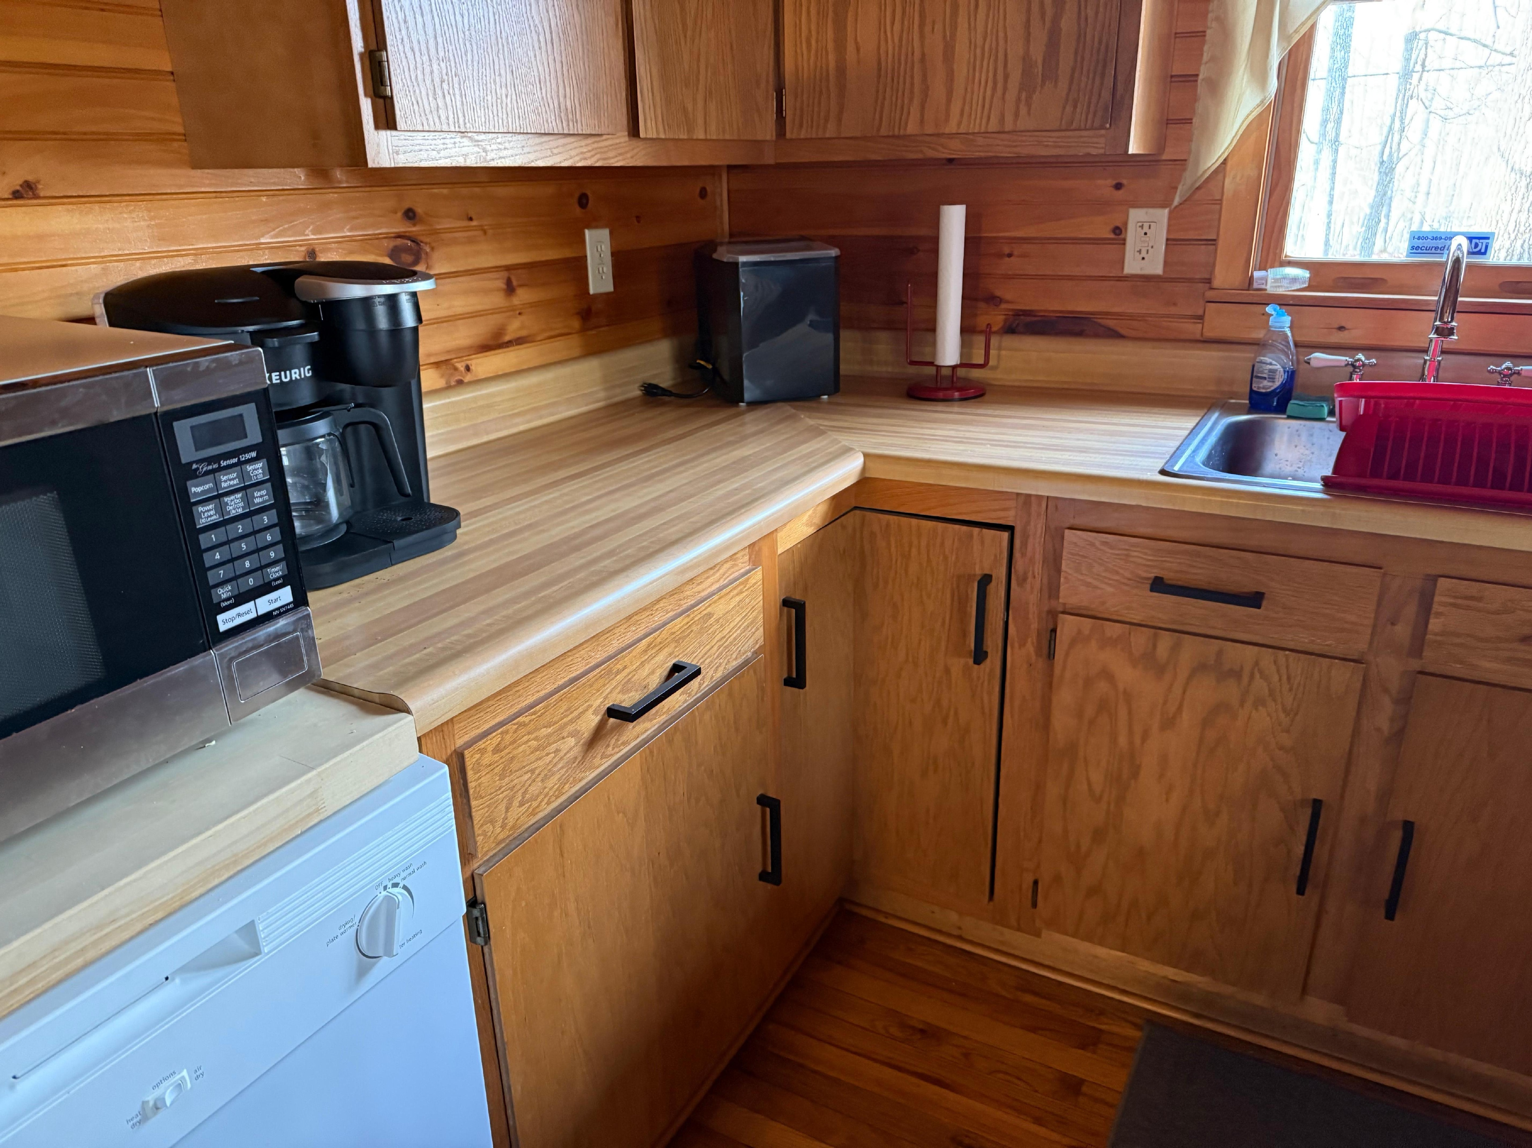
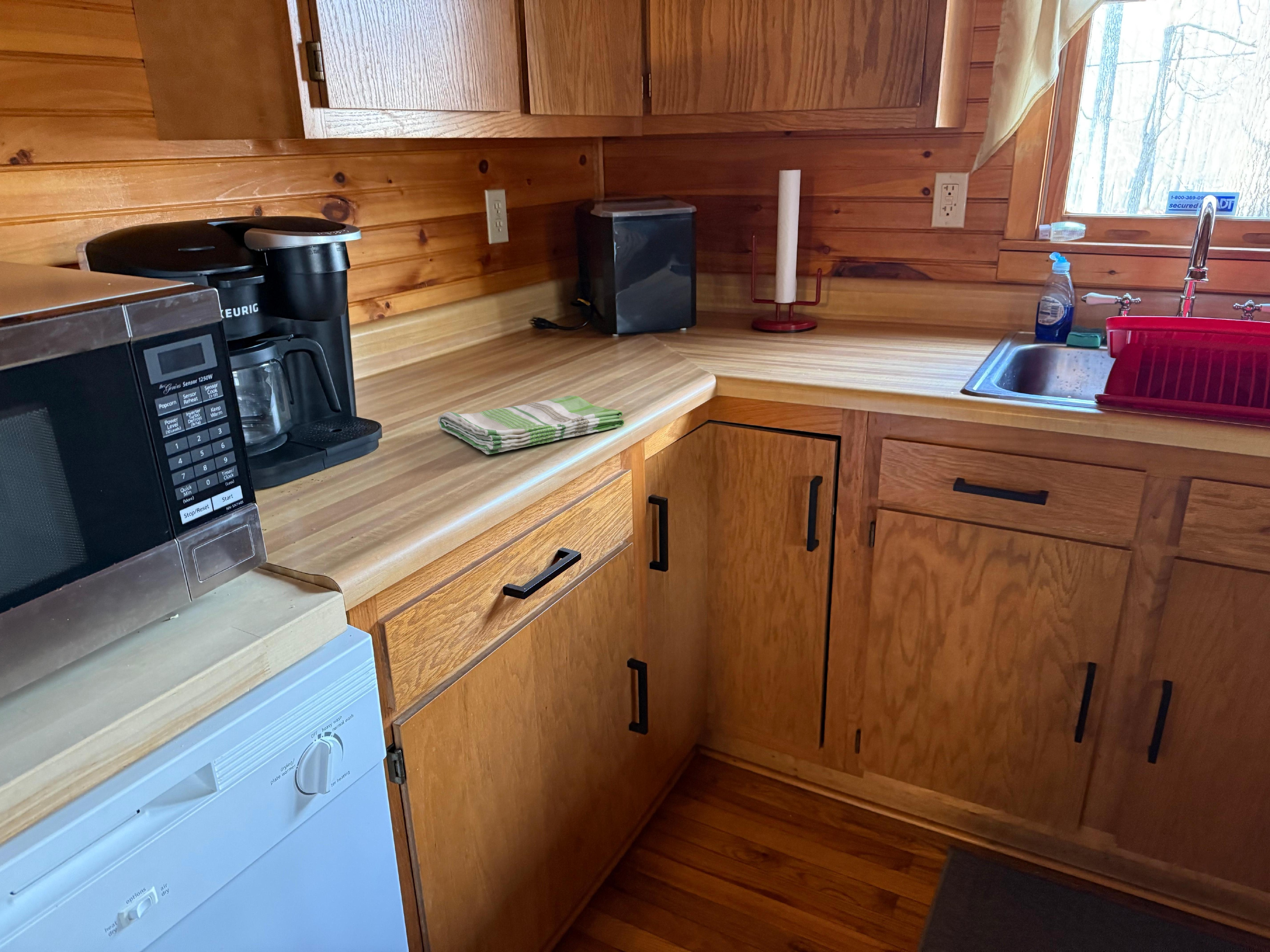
+ dish towel (531, 417)
